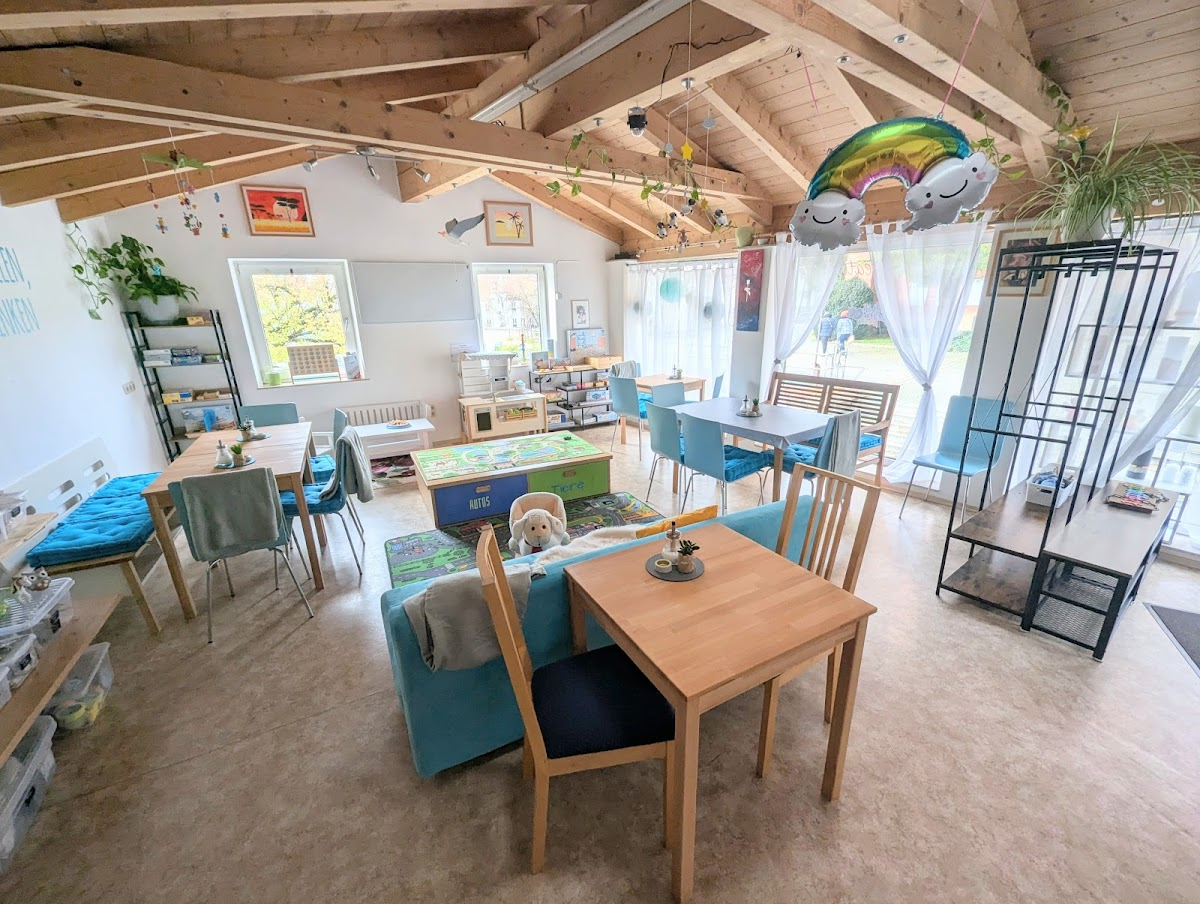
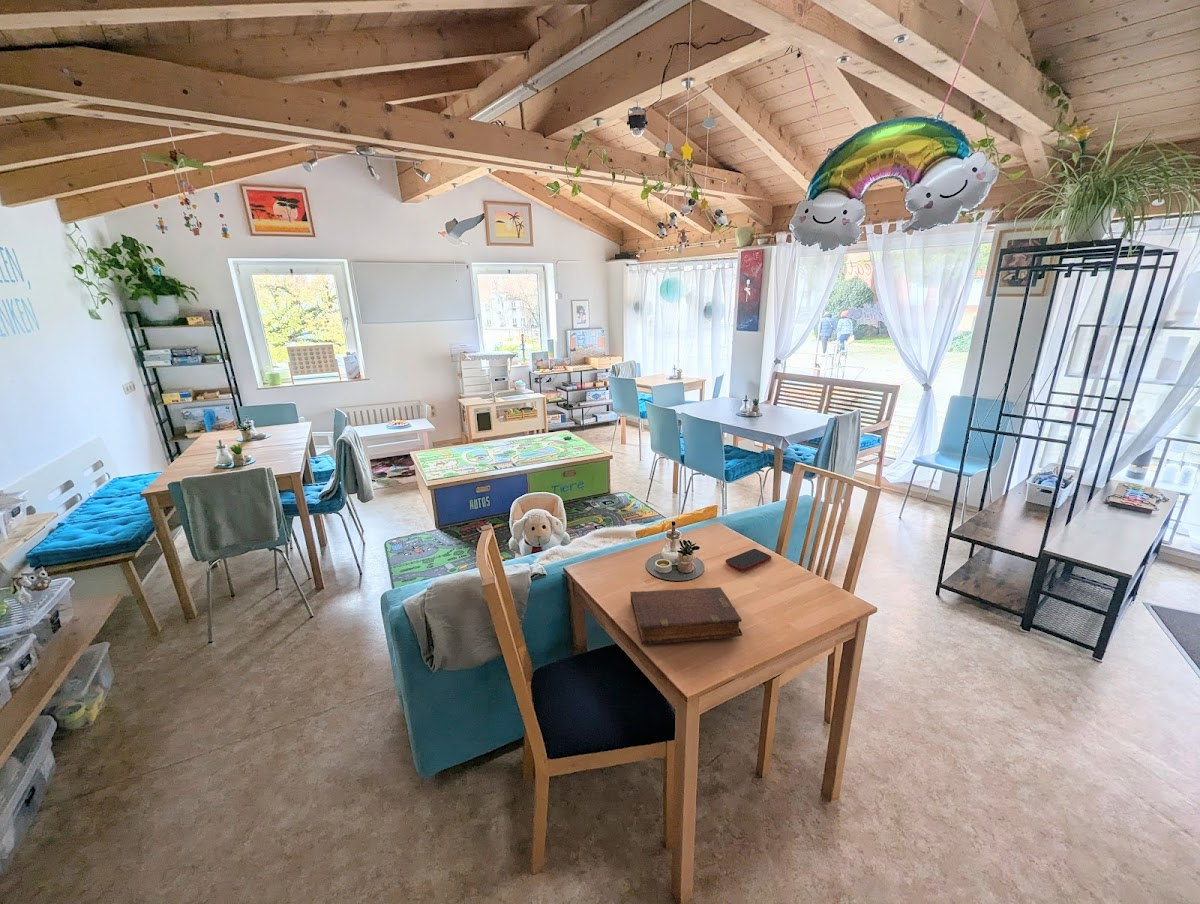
+ smartphone (748, 559)
+ diary (683, 611)
